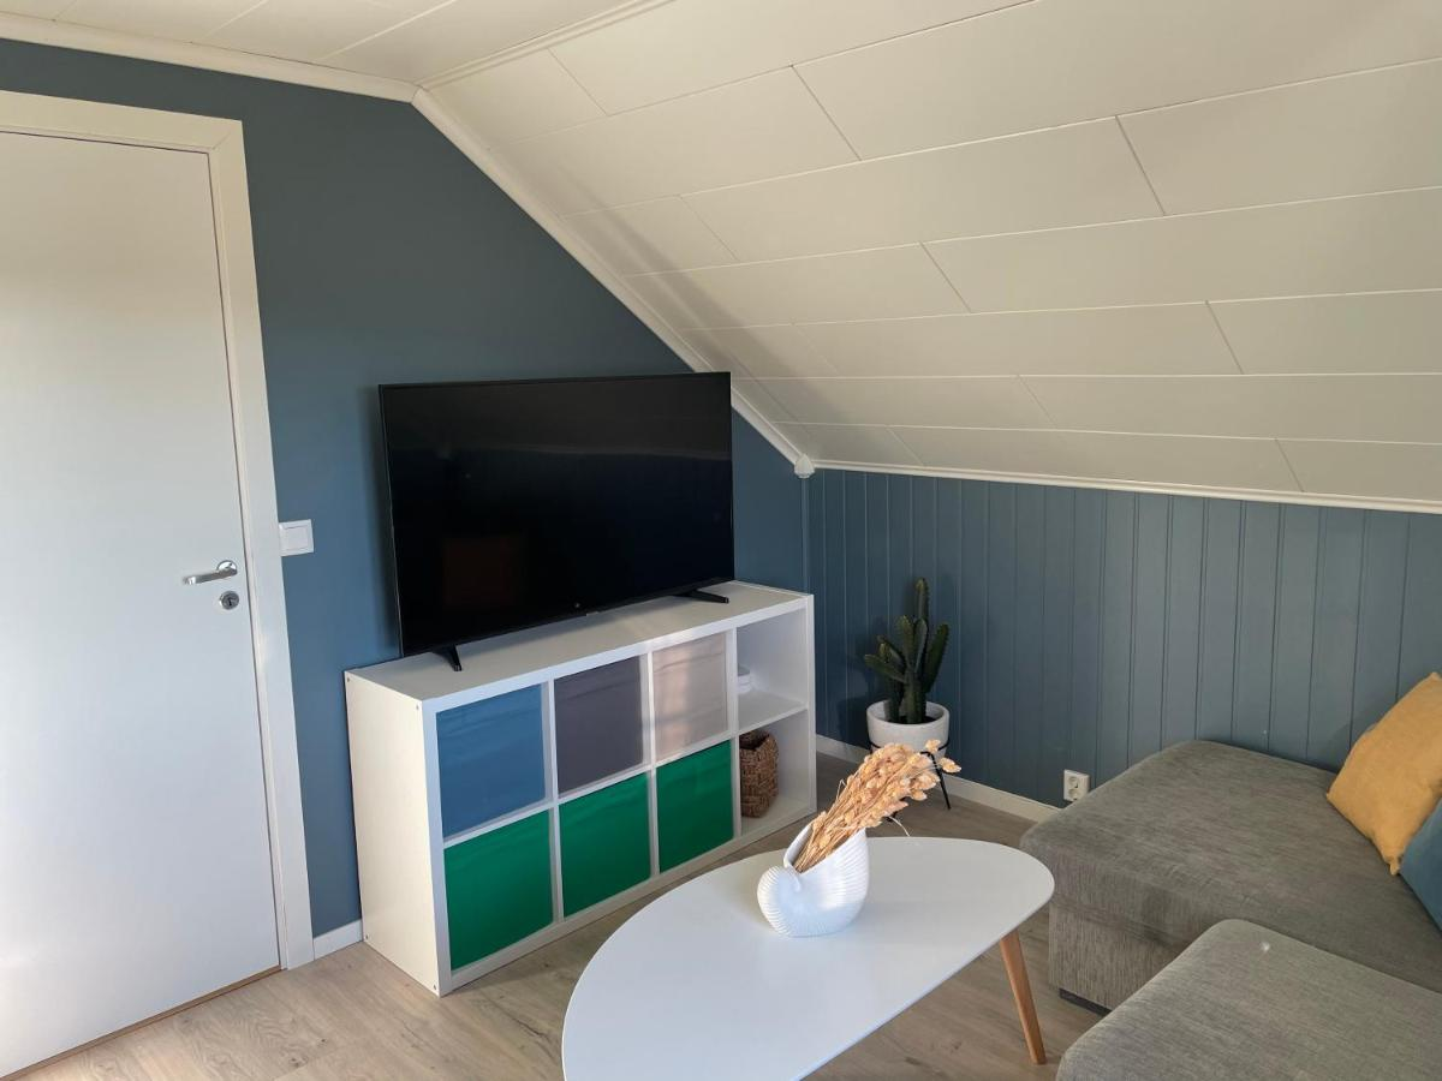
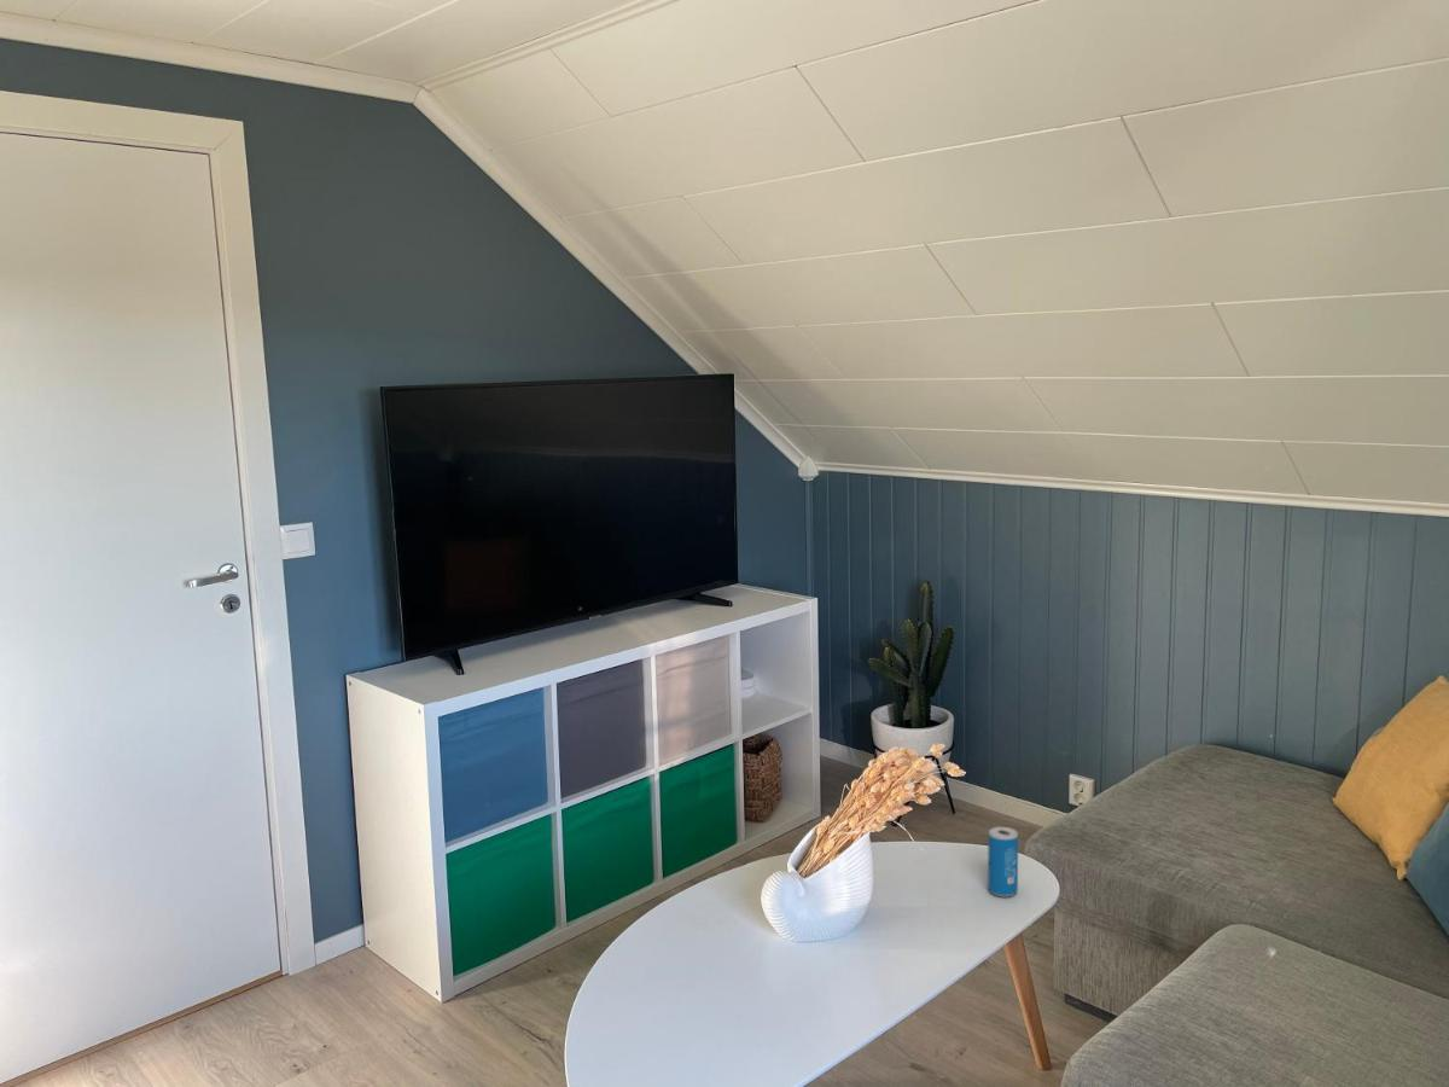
+ beverage can (1002, 861)
